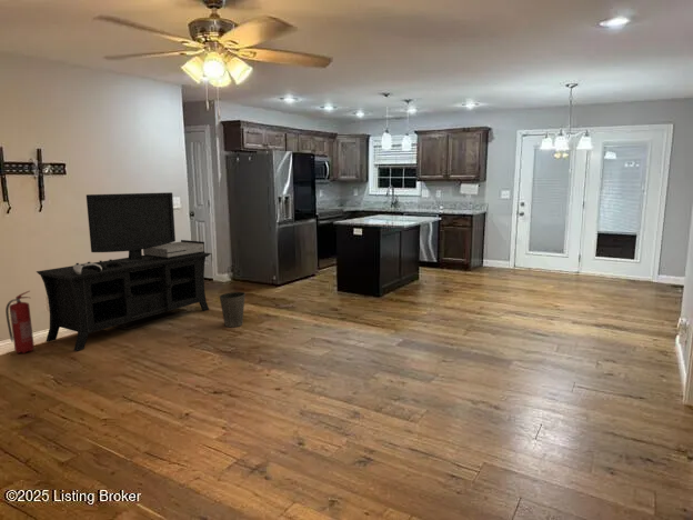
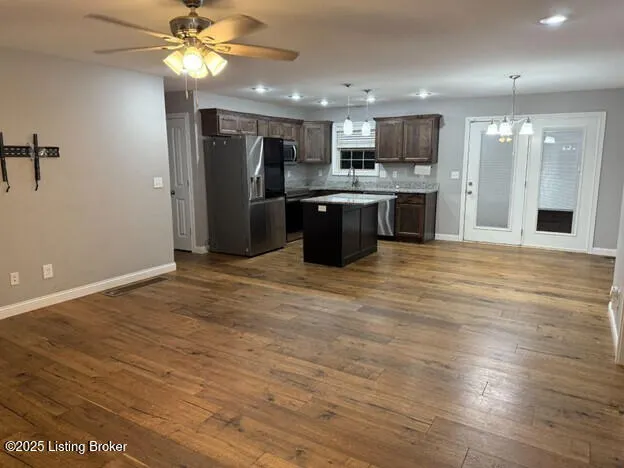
- fire extinguisher (20, 322)
- media console (133, 260)
- waste basket (232, 309)
